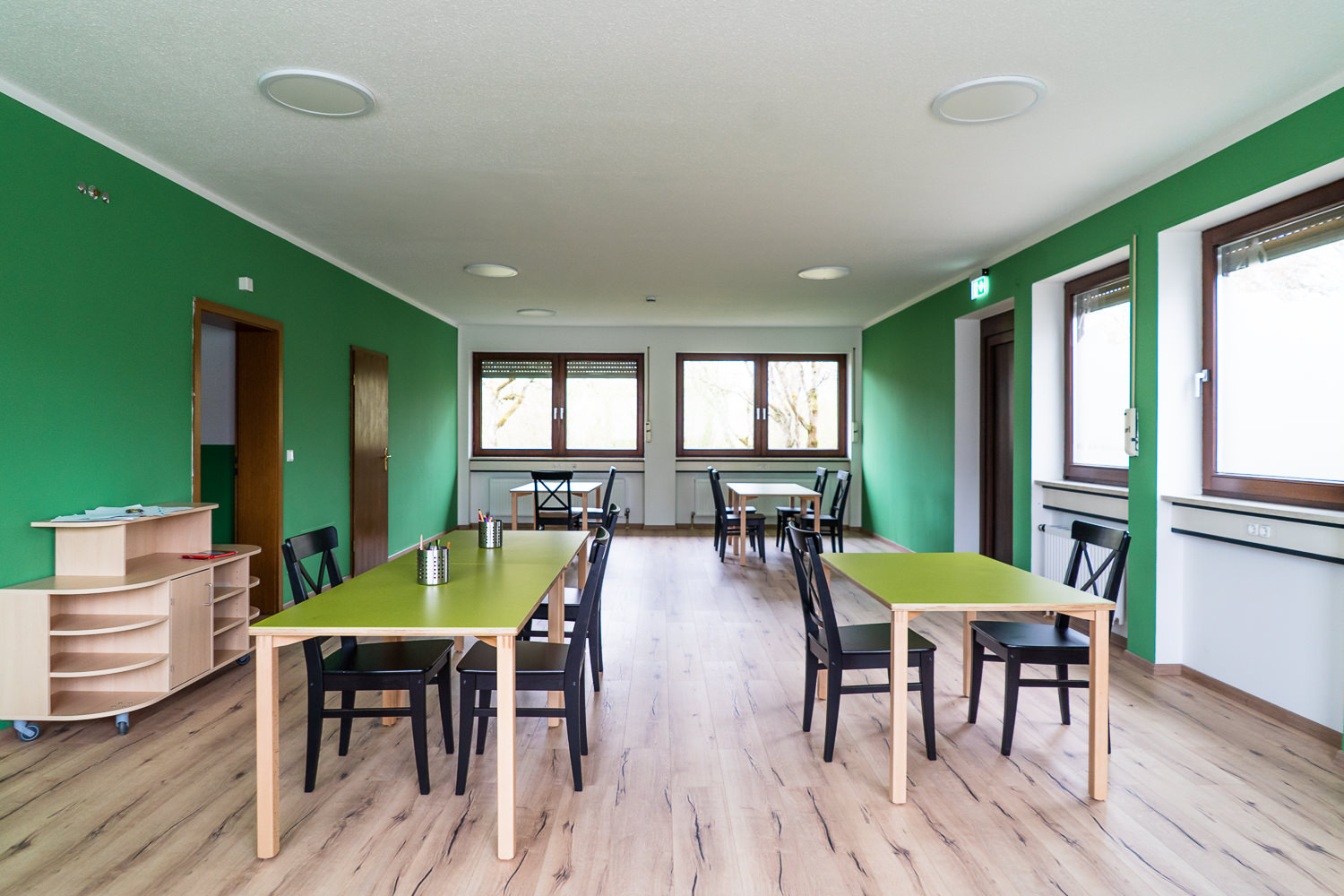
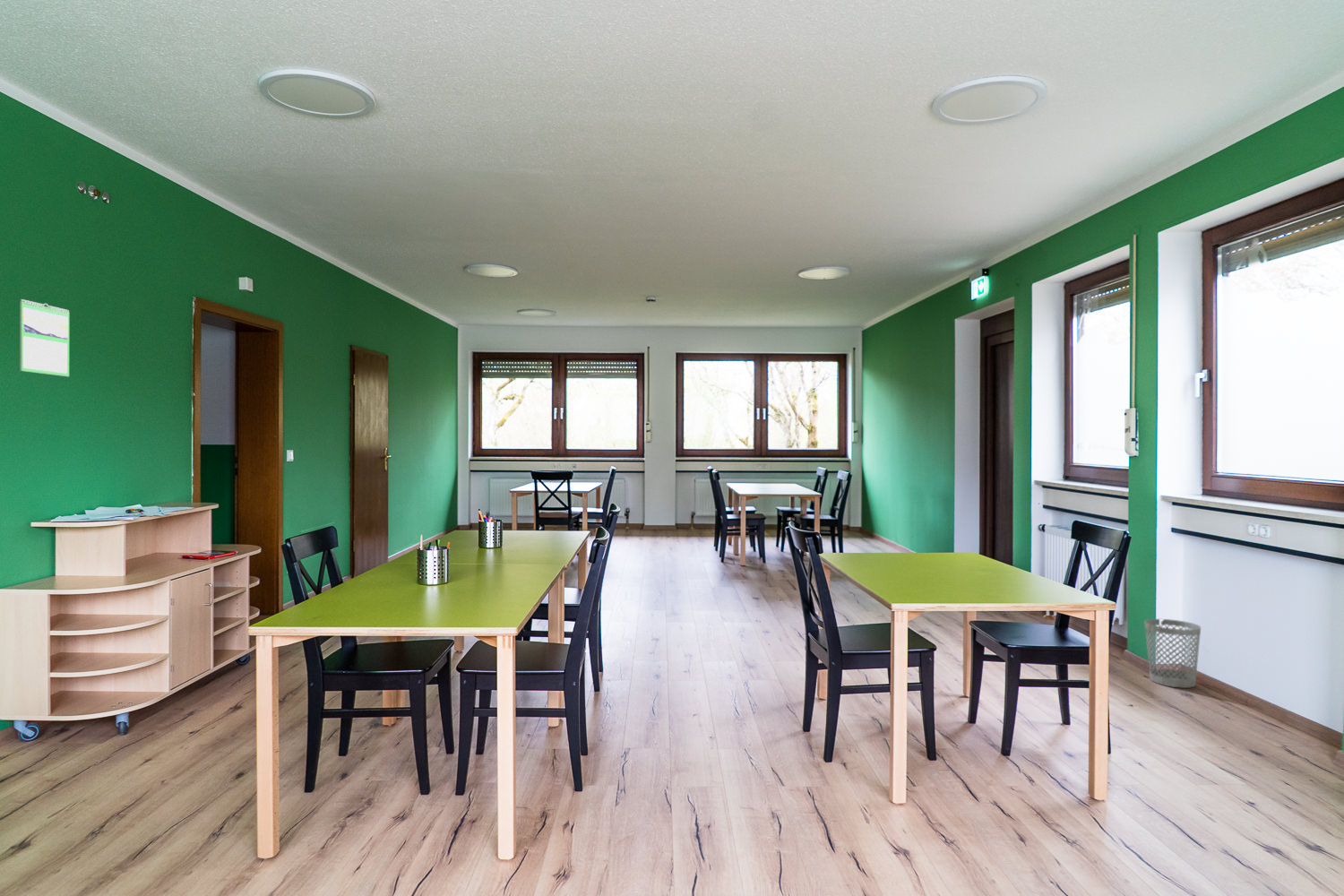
+ wastebasket (1172, 652)
+ calendar (45, 339)
